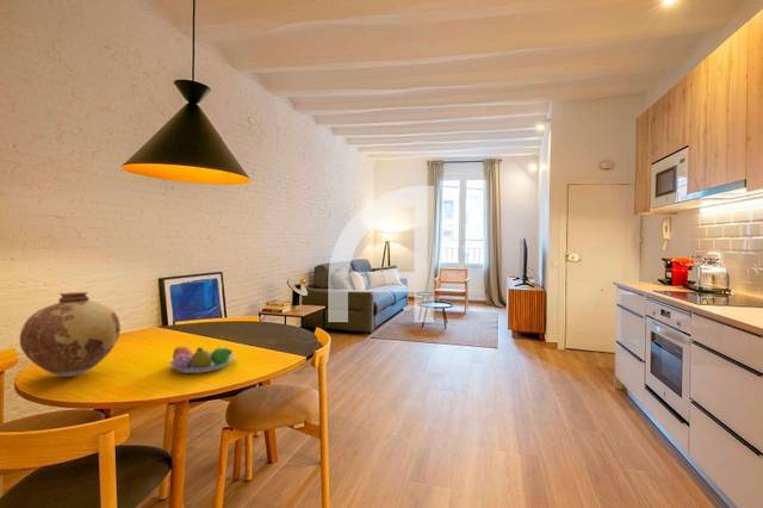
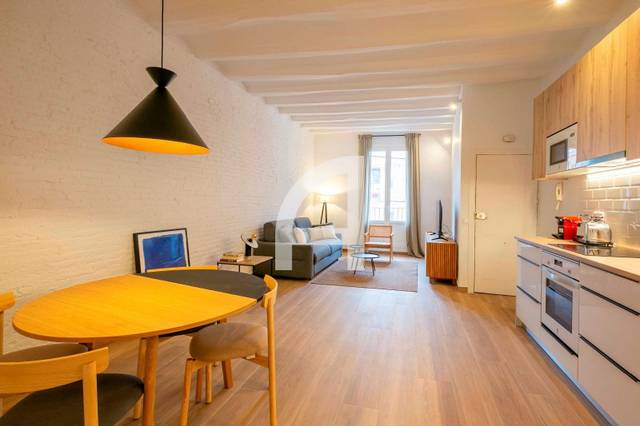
- fruit bowl (204, 353)
- vase (73, 333)
